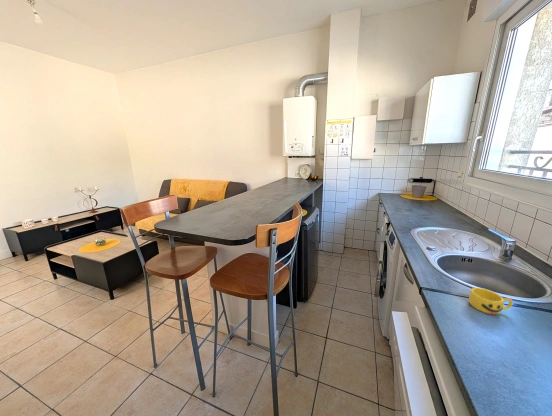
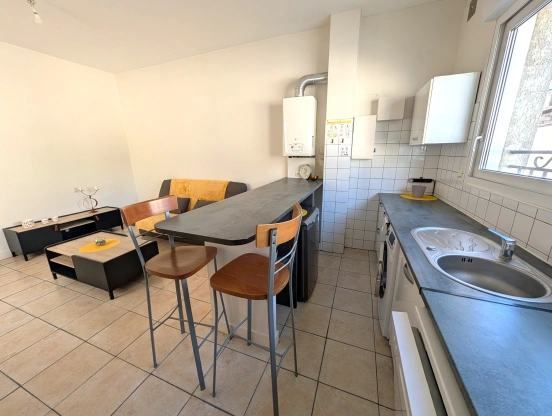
- cup (490, 301)
